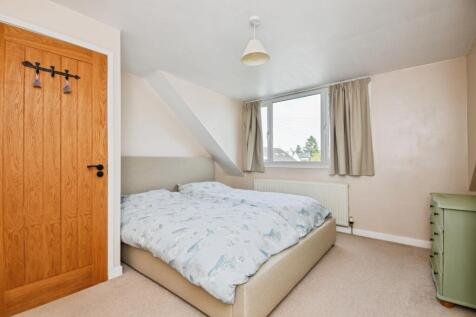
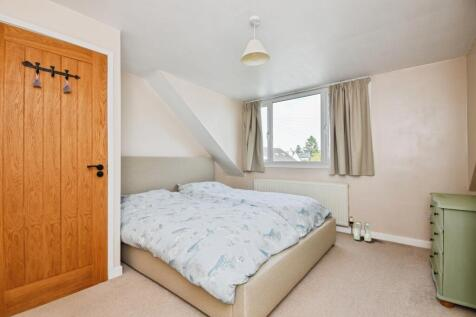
+ boots (364, 230)
